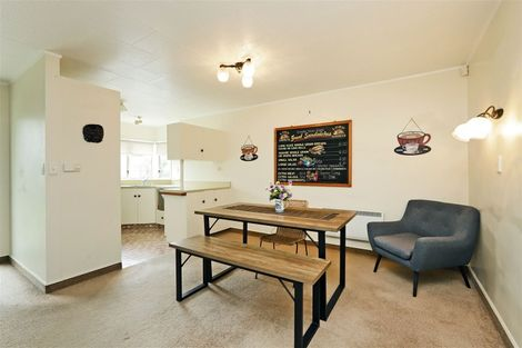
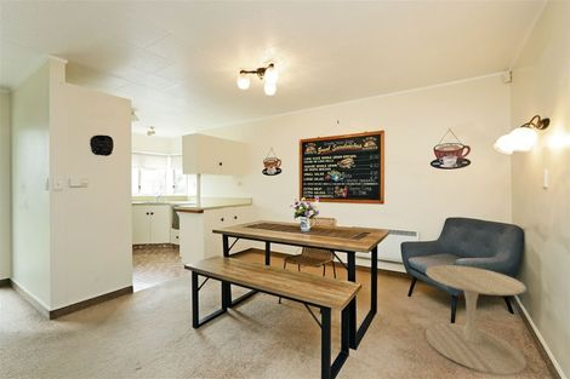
+ side table (471, 311)
